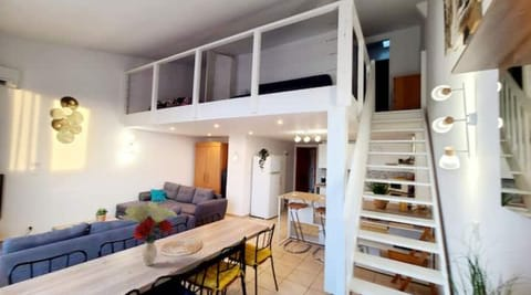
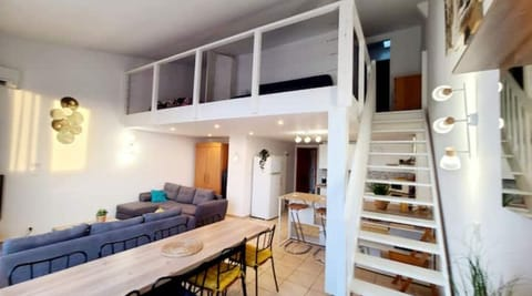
- flower bouquet (148, 233)
